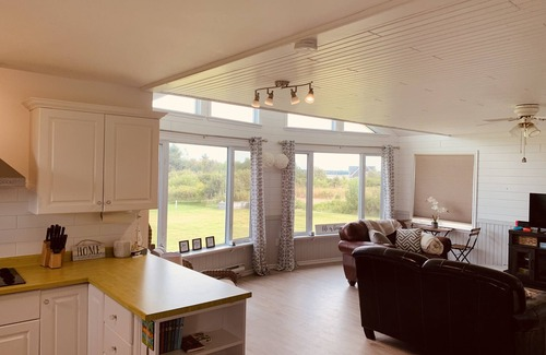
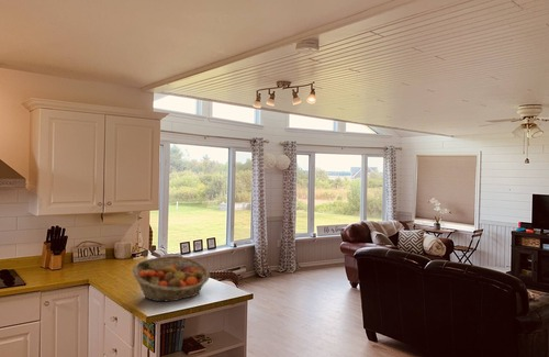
+ fruit basket (171, 277)
